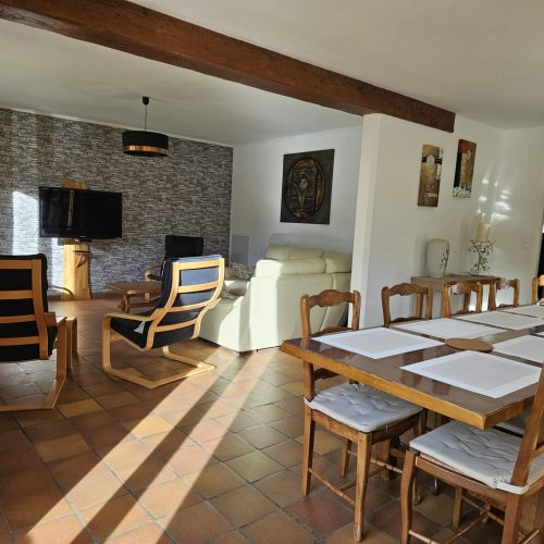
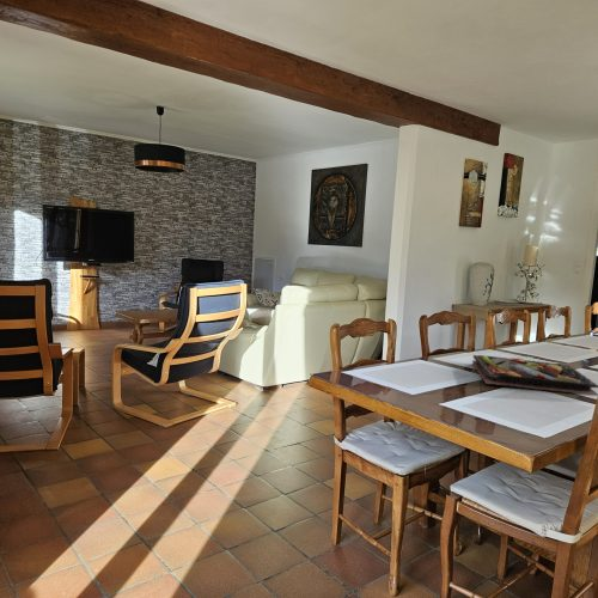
+ food tray (529, 371)
